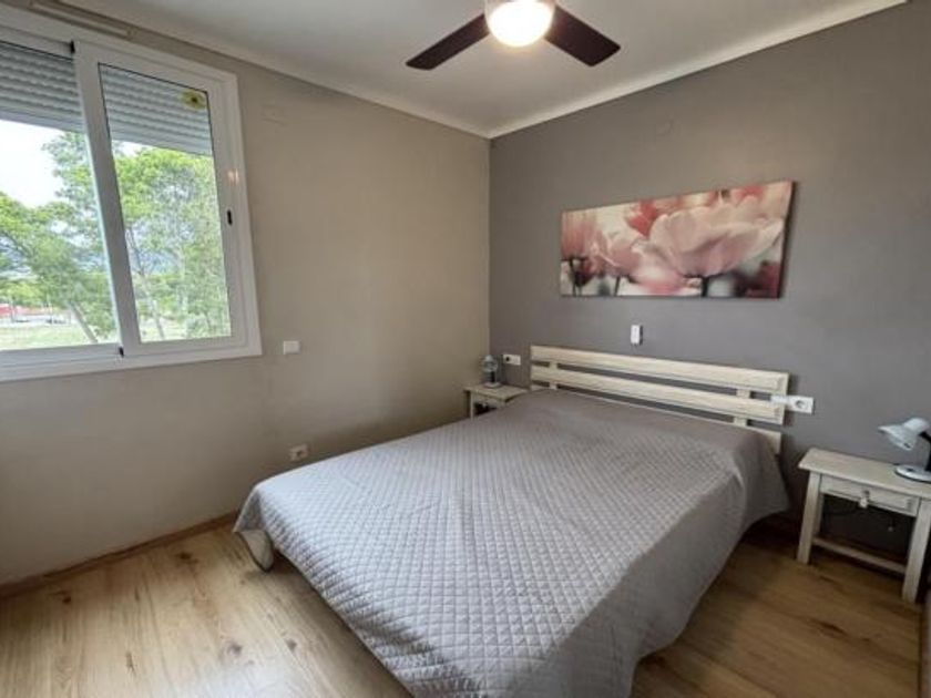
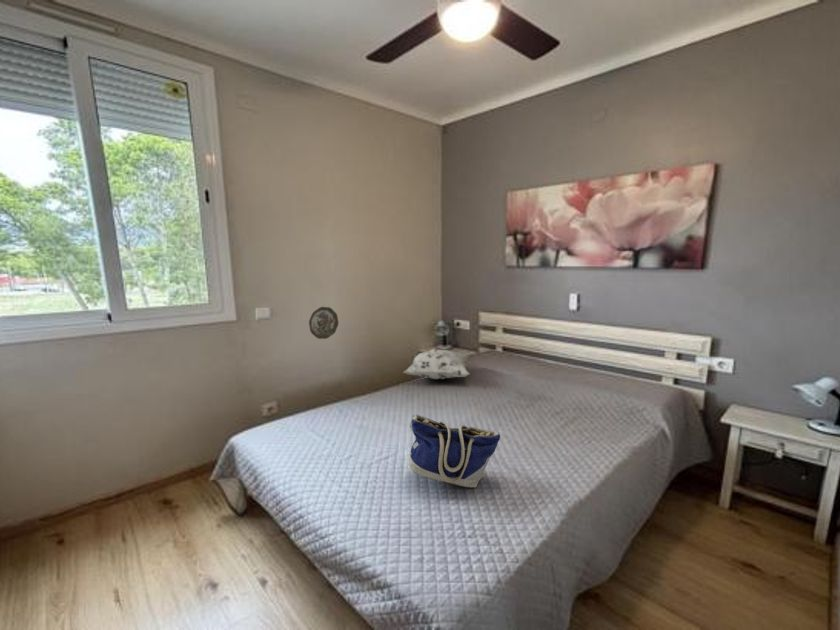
+ tote bag (453, 449)
+ decorative pillow (438, 364)
+ decorative plate (323, 322)
